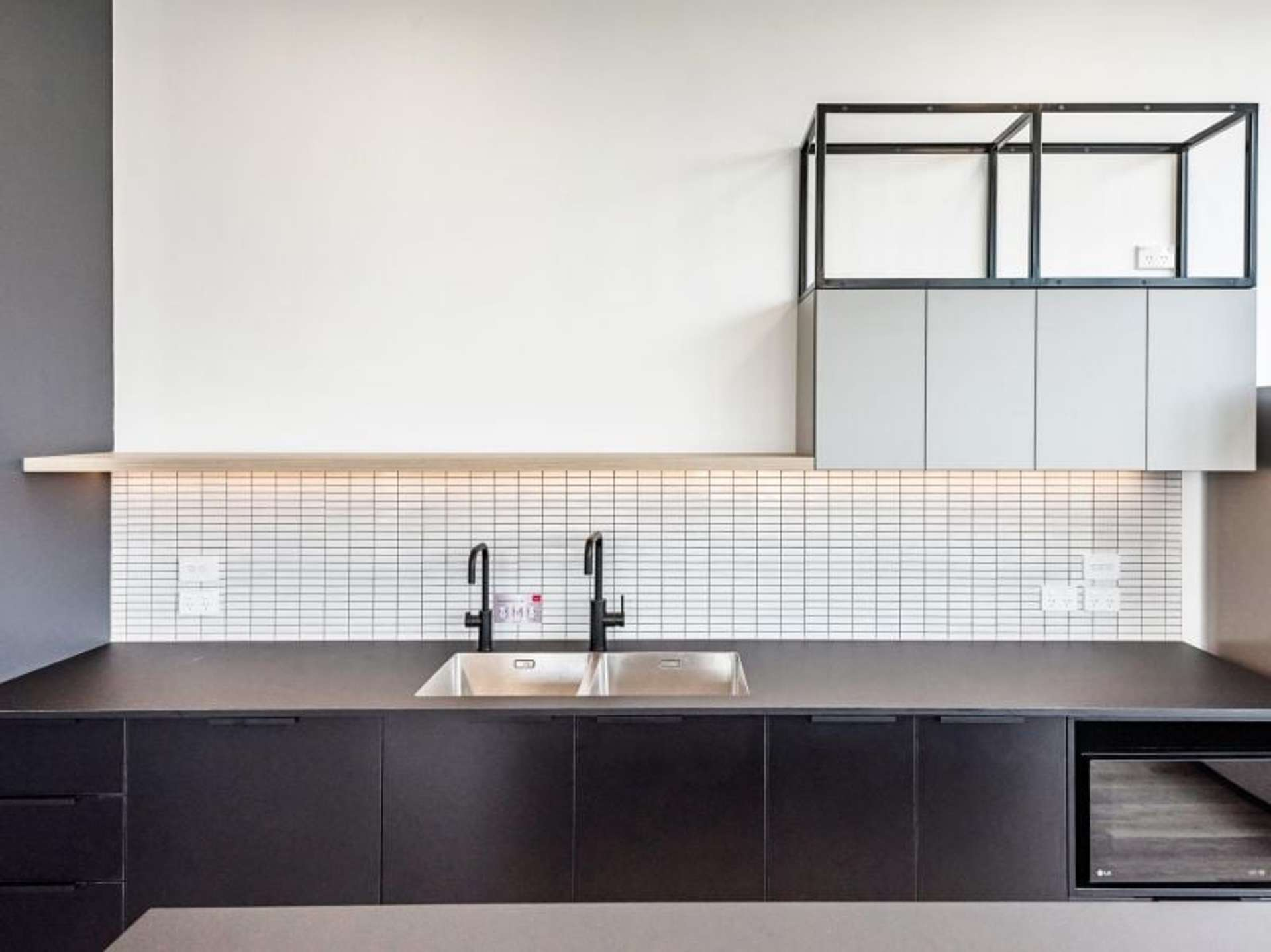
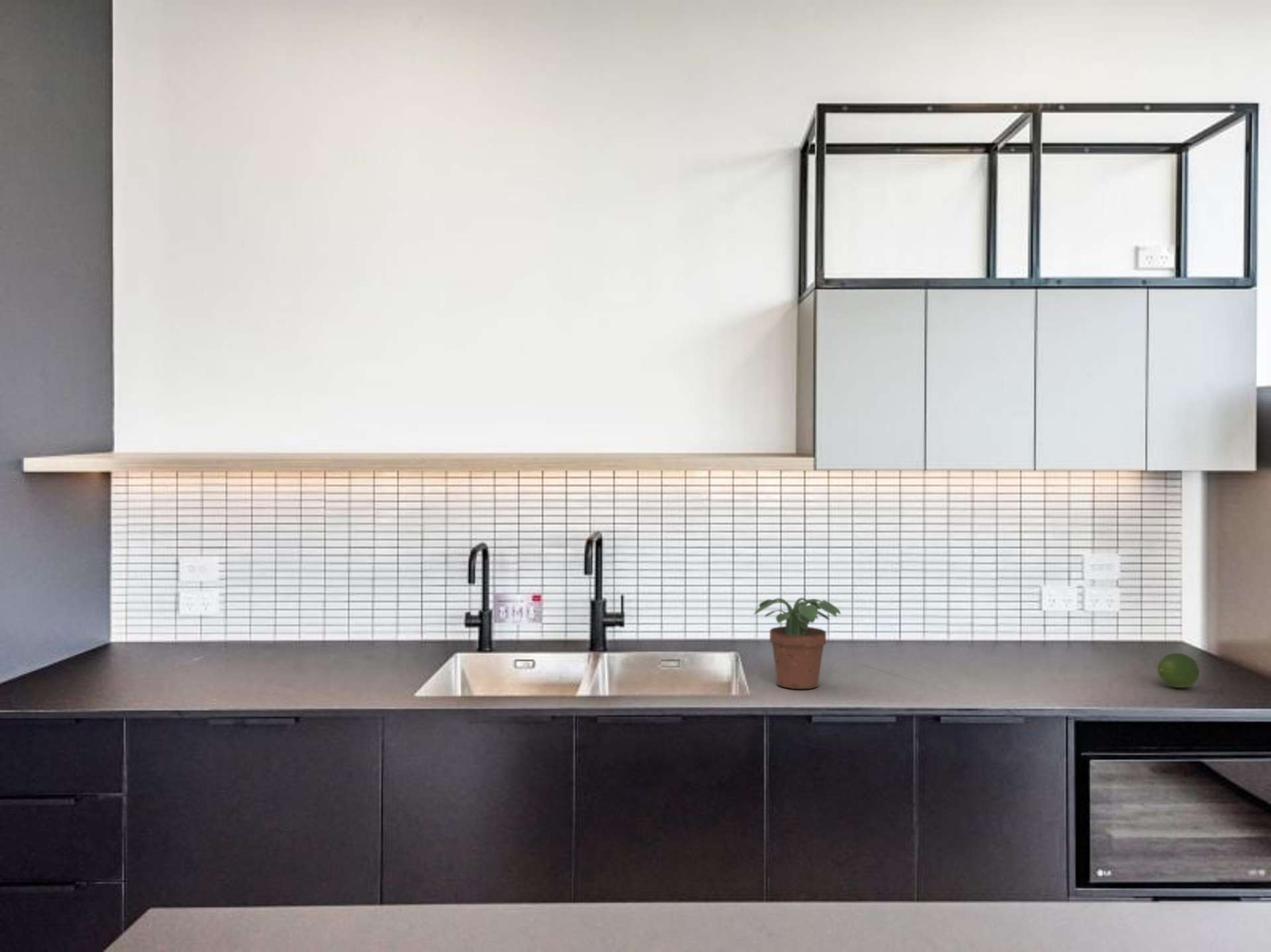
+ fruit (1178, 670)
+ potted plant (795, 642)
